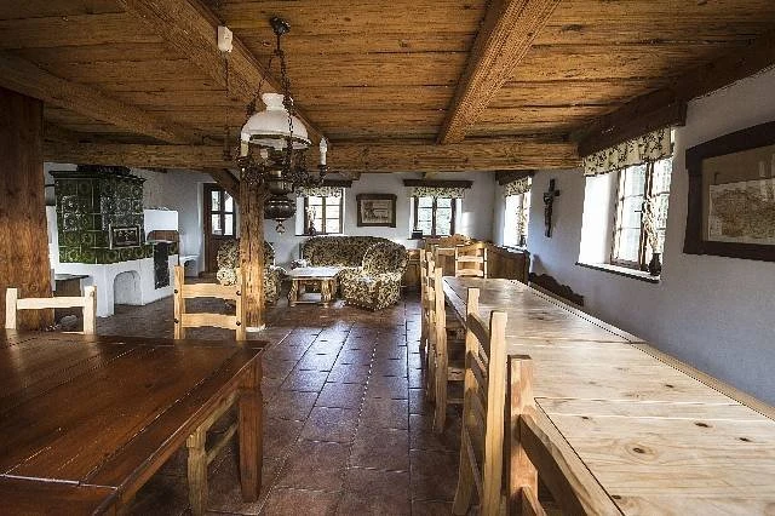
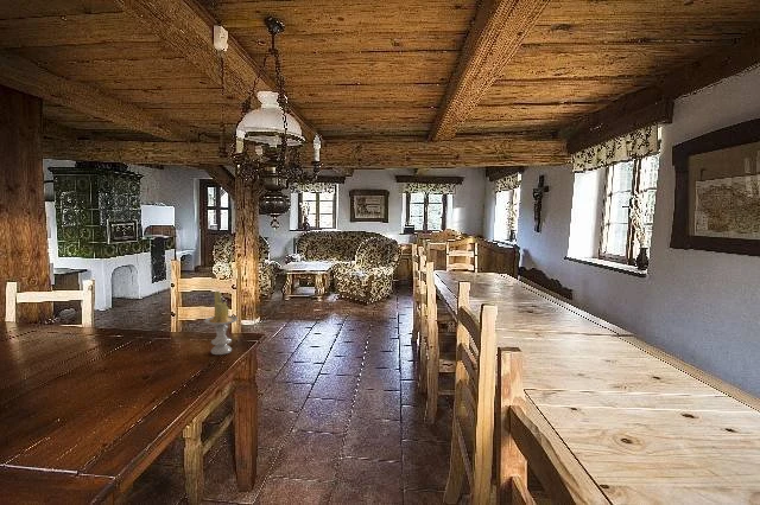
+ candle (221, 321)
